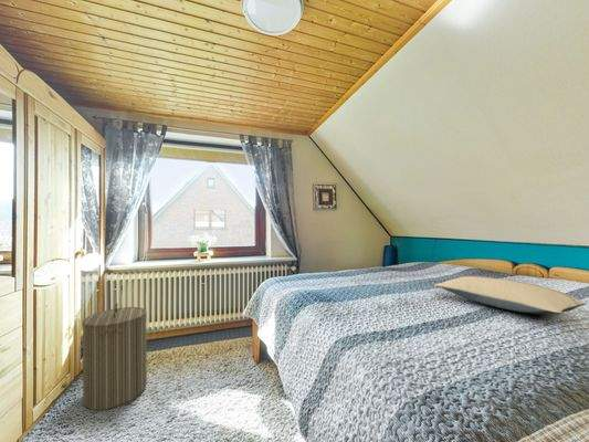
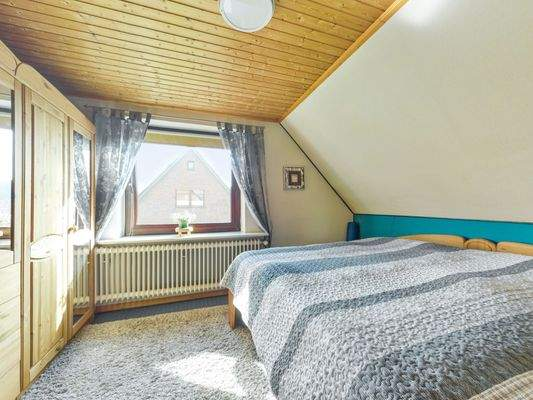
- pillow (501, 293)
- laundry hamper (116, 347)
